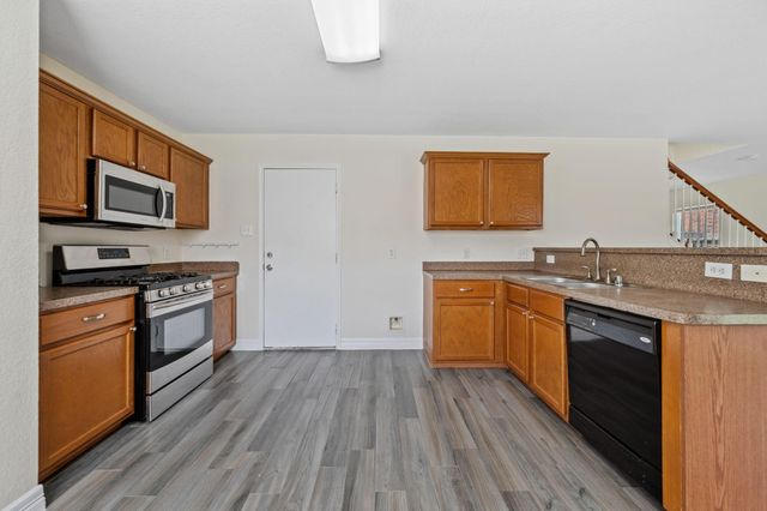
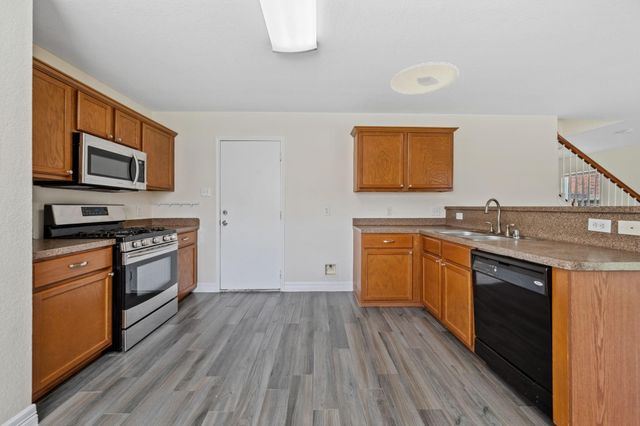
+ ceiling light (423, 76)
